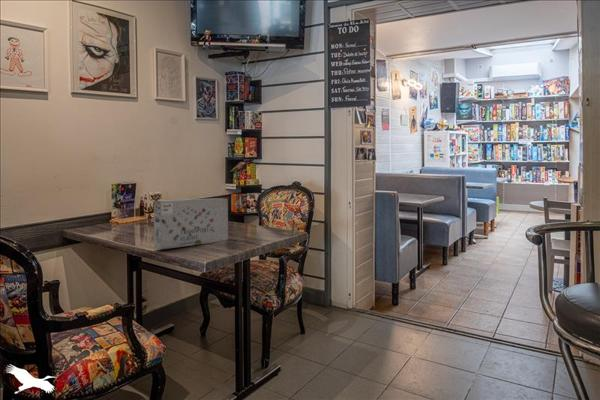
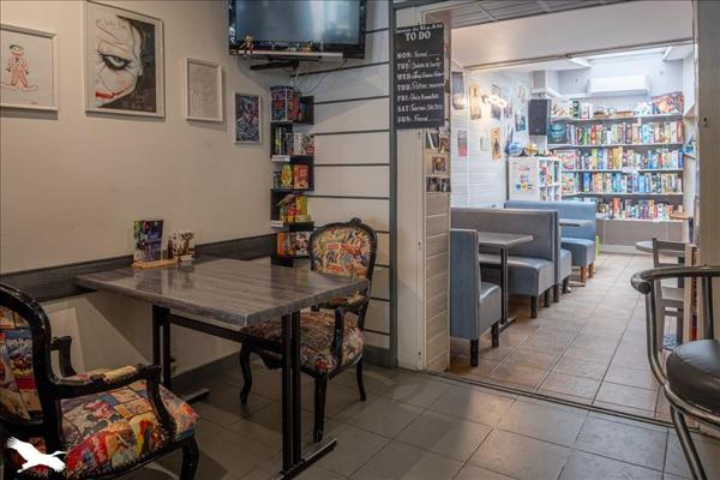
- toy set box (193, 222)
